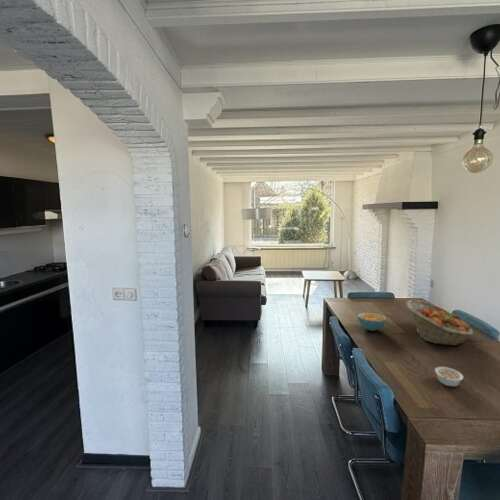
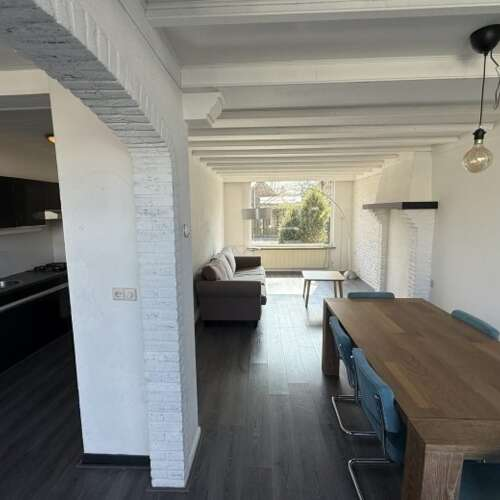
- legume (448, 377)
- cereal bowl (371, 323)
- fruit basket (437, 321)
